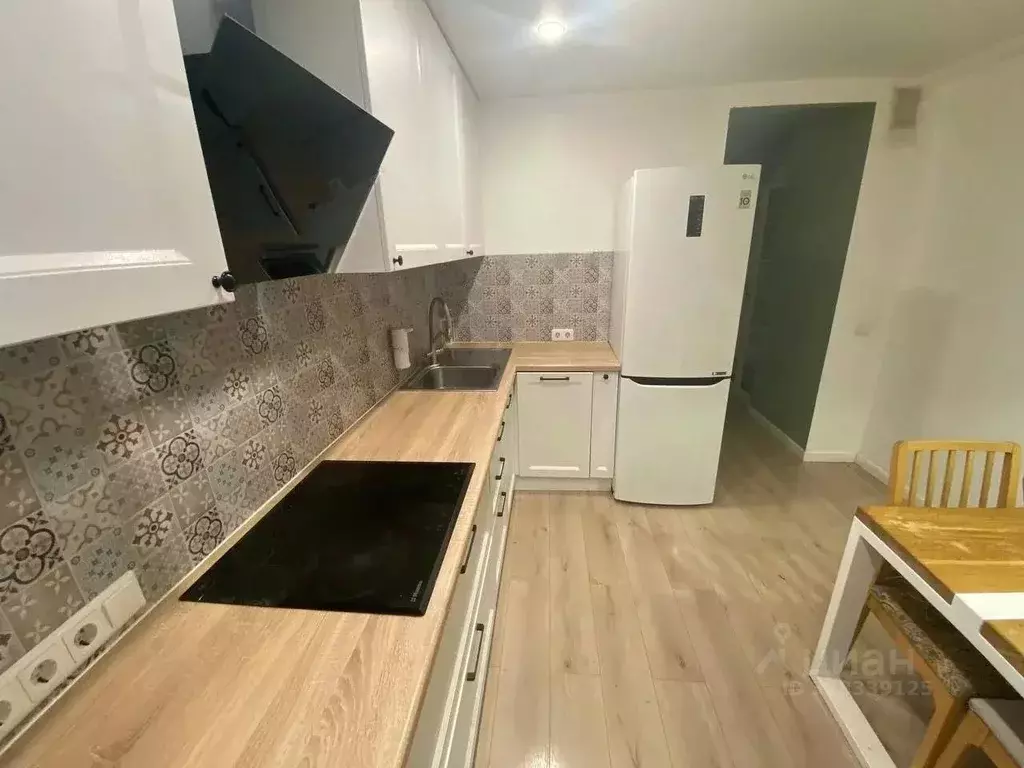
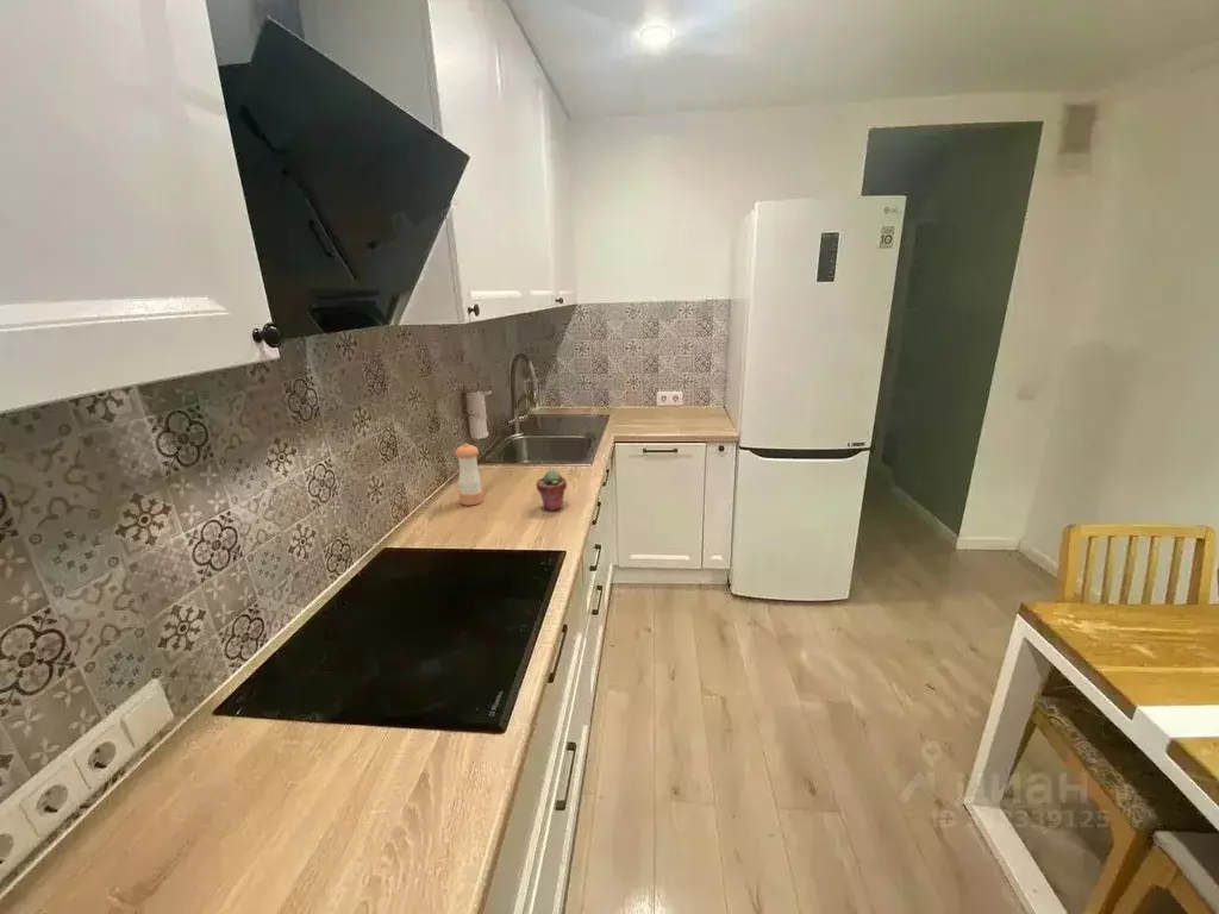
+ pepper shaker (468, 472)
+ potted succulent (551, 488)
